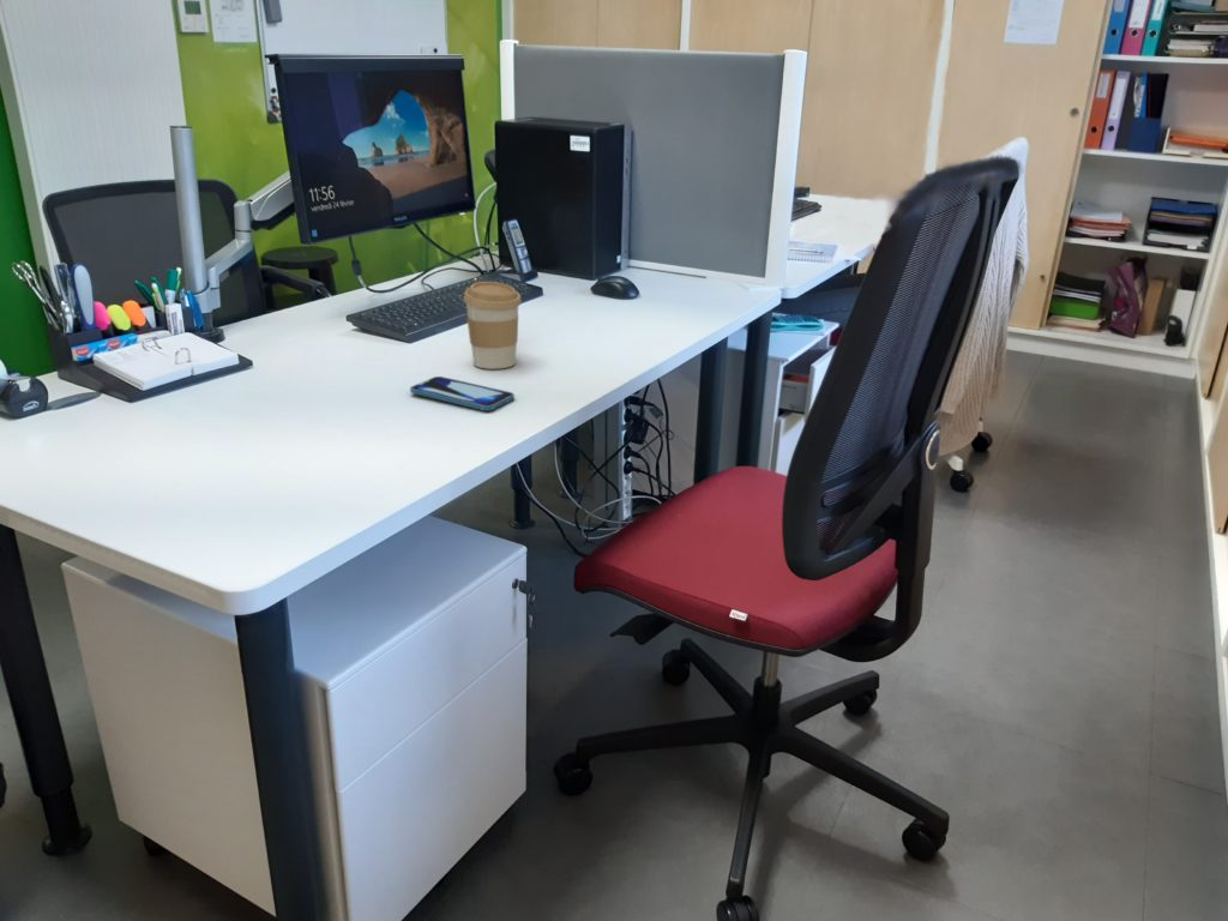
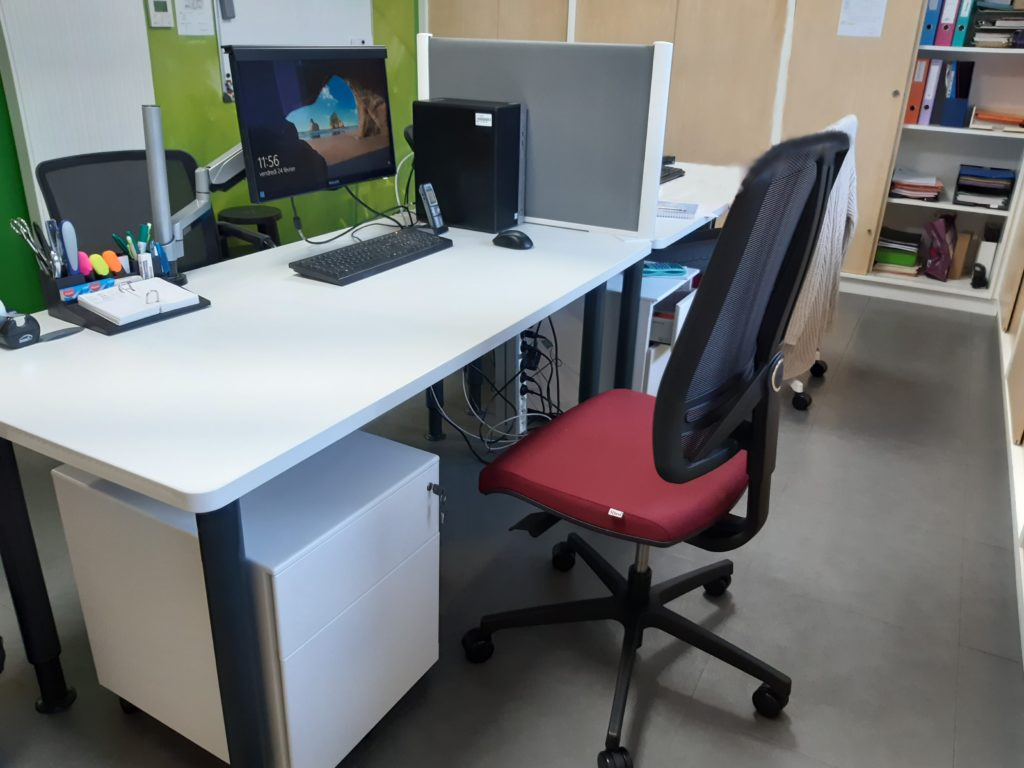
- coffee cup (493, 324)
- smartphone (462, 392)
